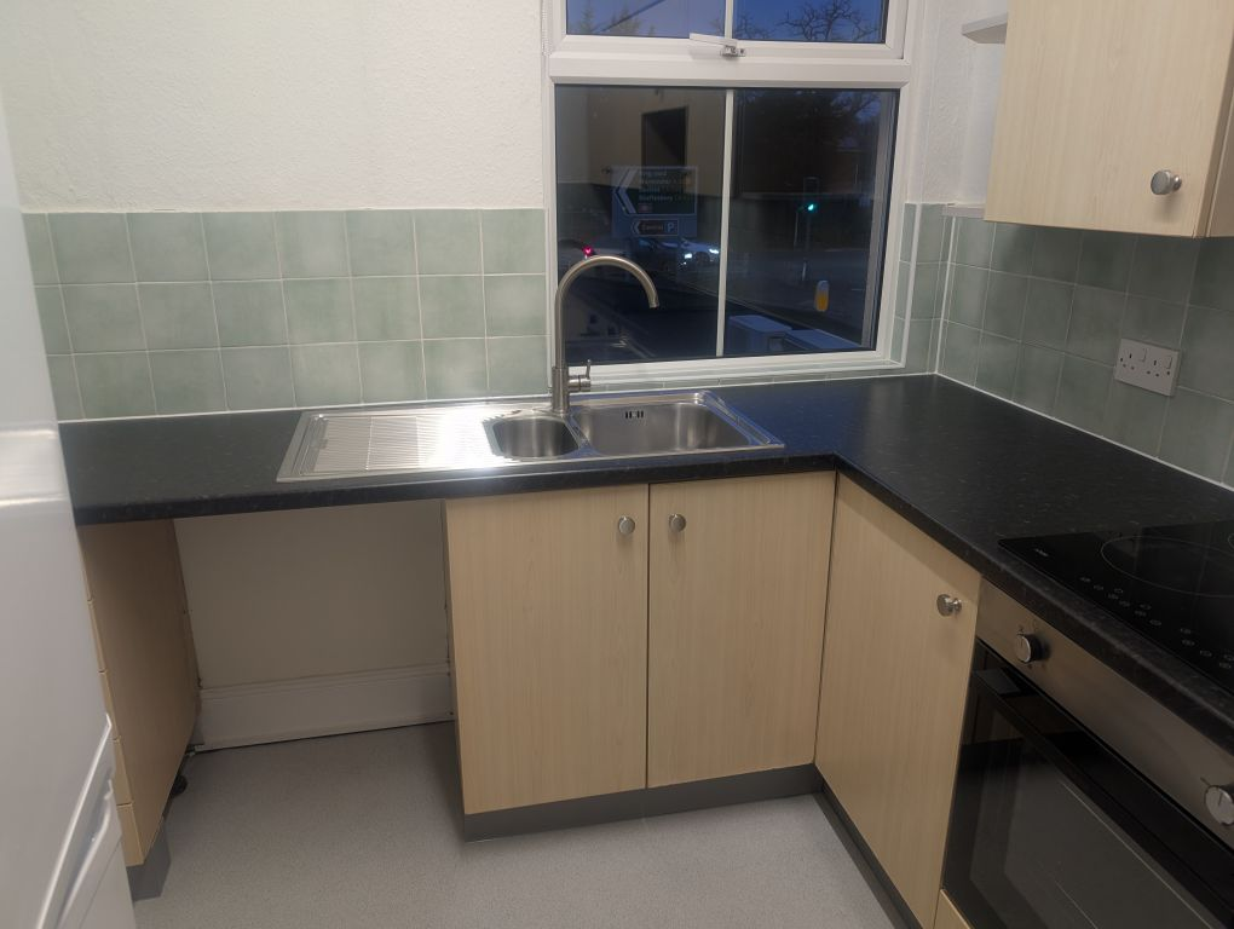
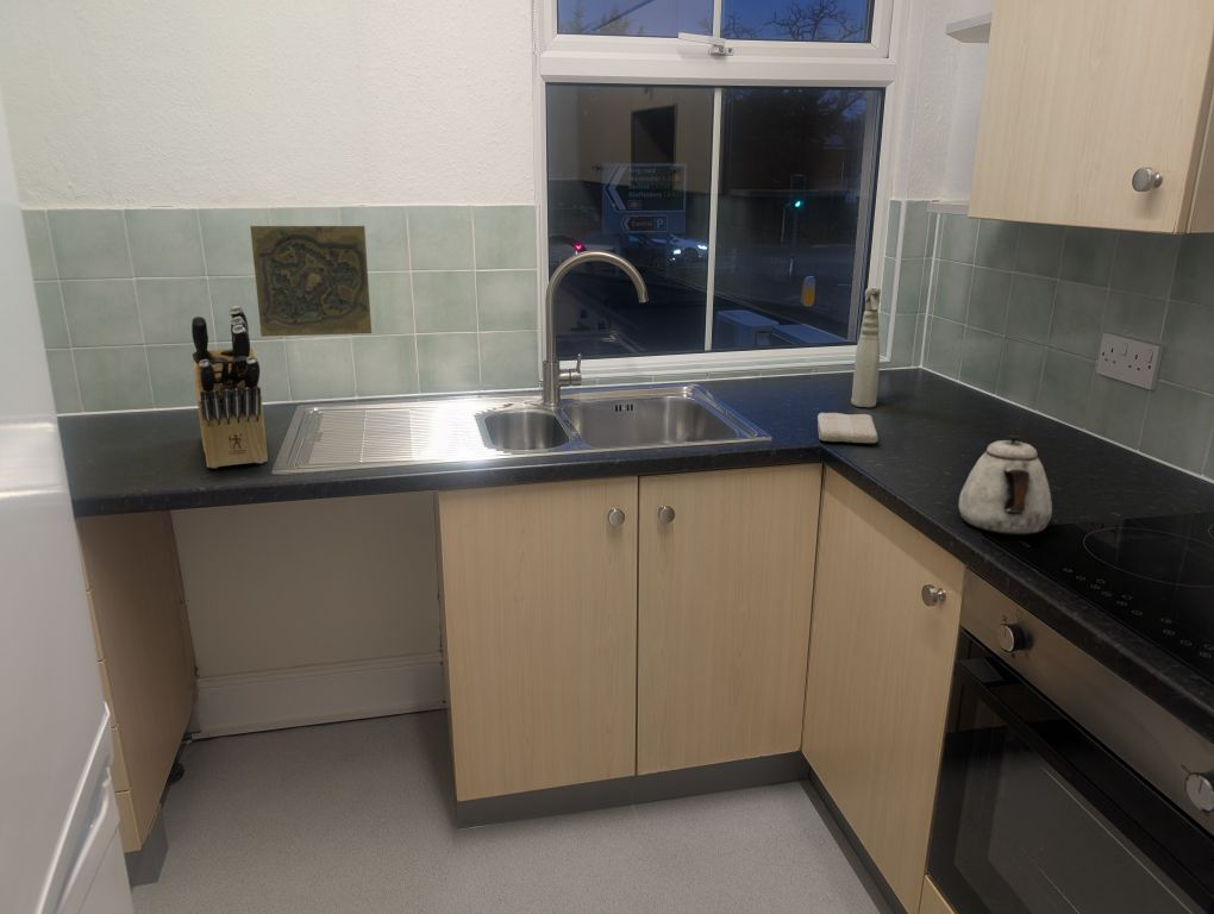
+ decorative tile (312, 281)
+ teapot (1006, 477)
+ washcloth (846, 426)
+ spray bottle (868, 345)
+ knife block (226, 380)
